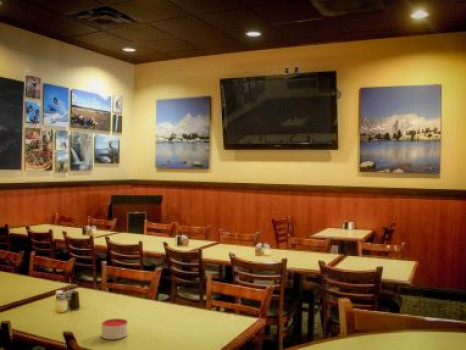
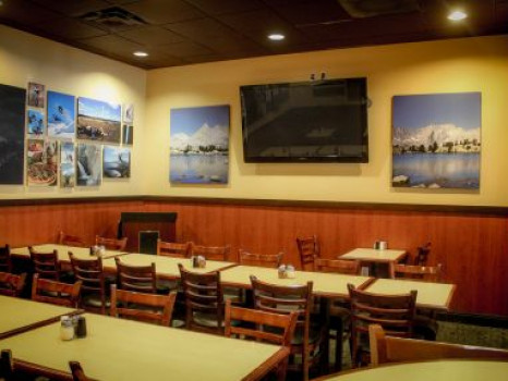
- candle (114, 328)
